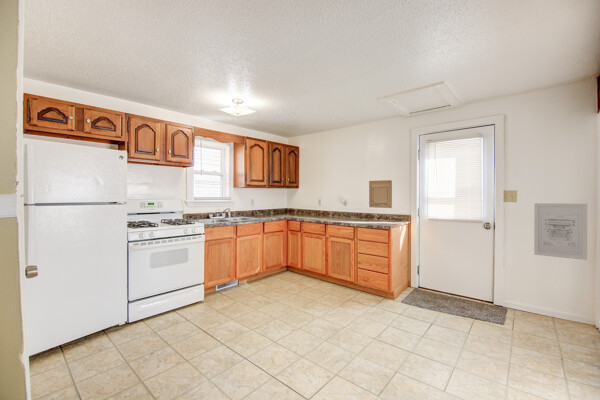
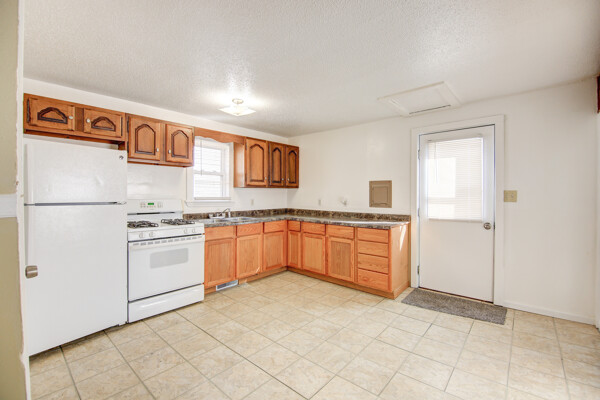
- wall art (559, 230)
